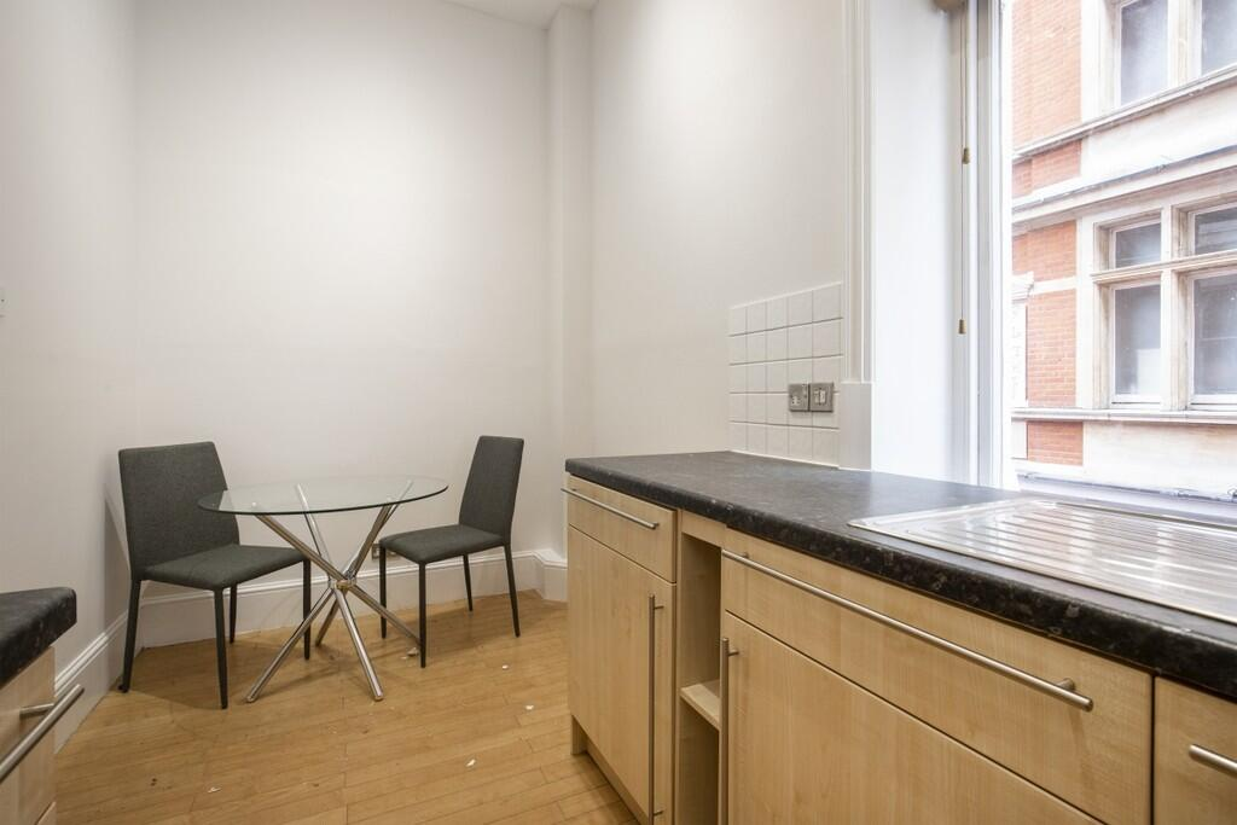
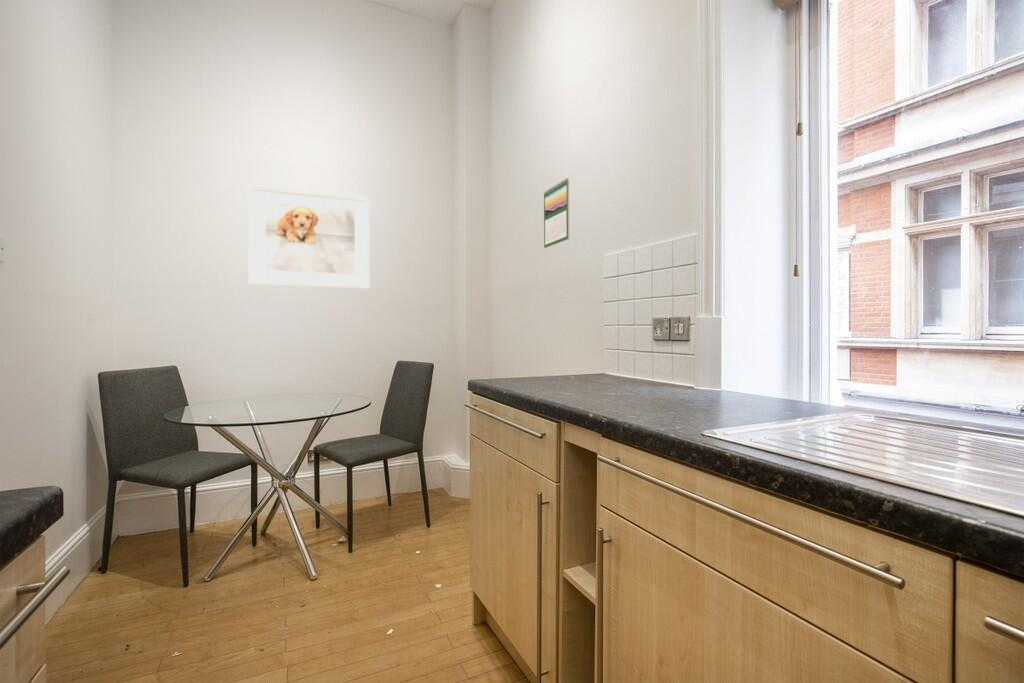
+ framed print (311, 239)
+ calendar (556, 213)
